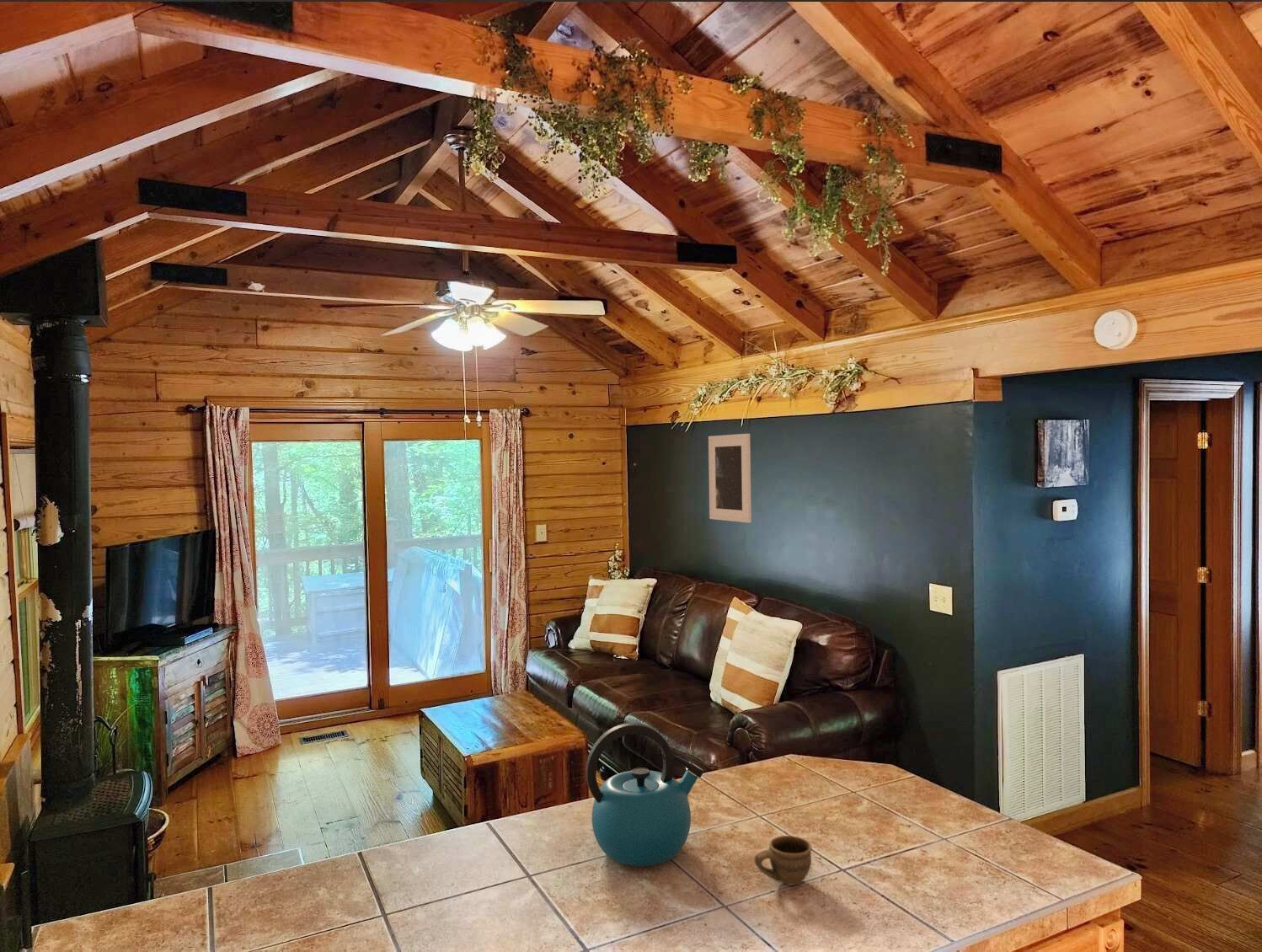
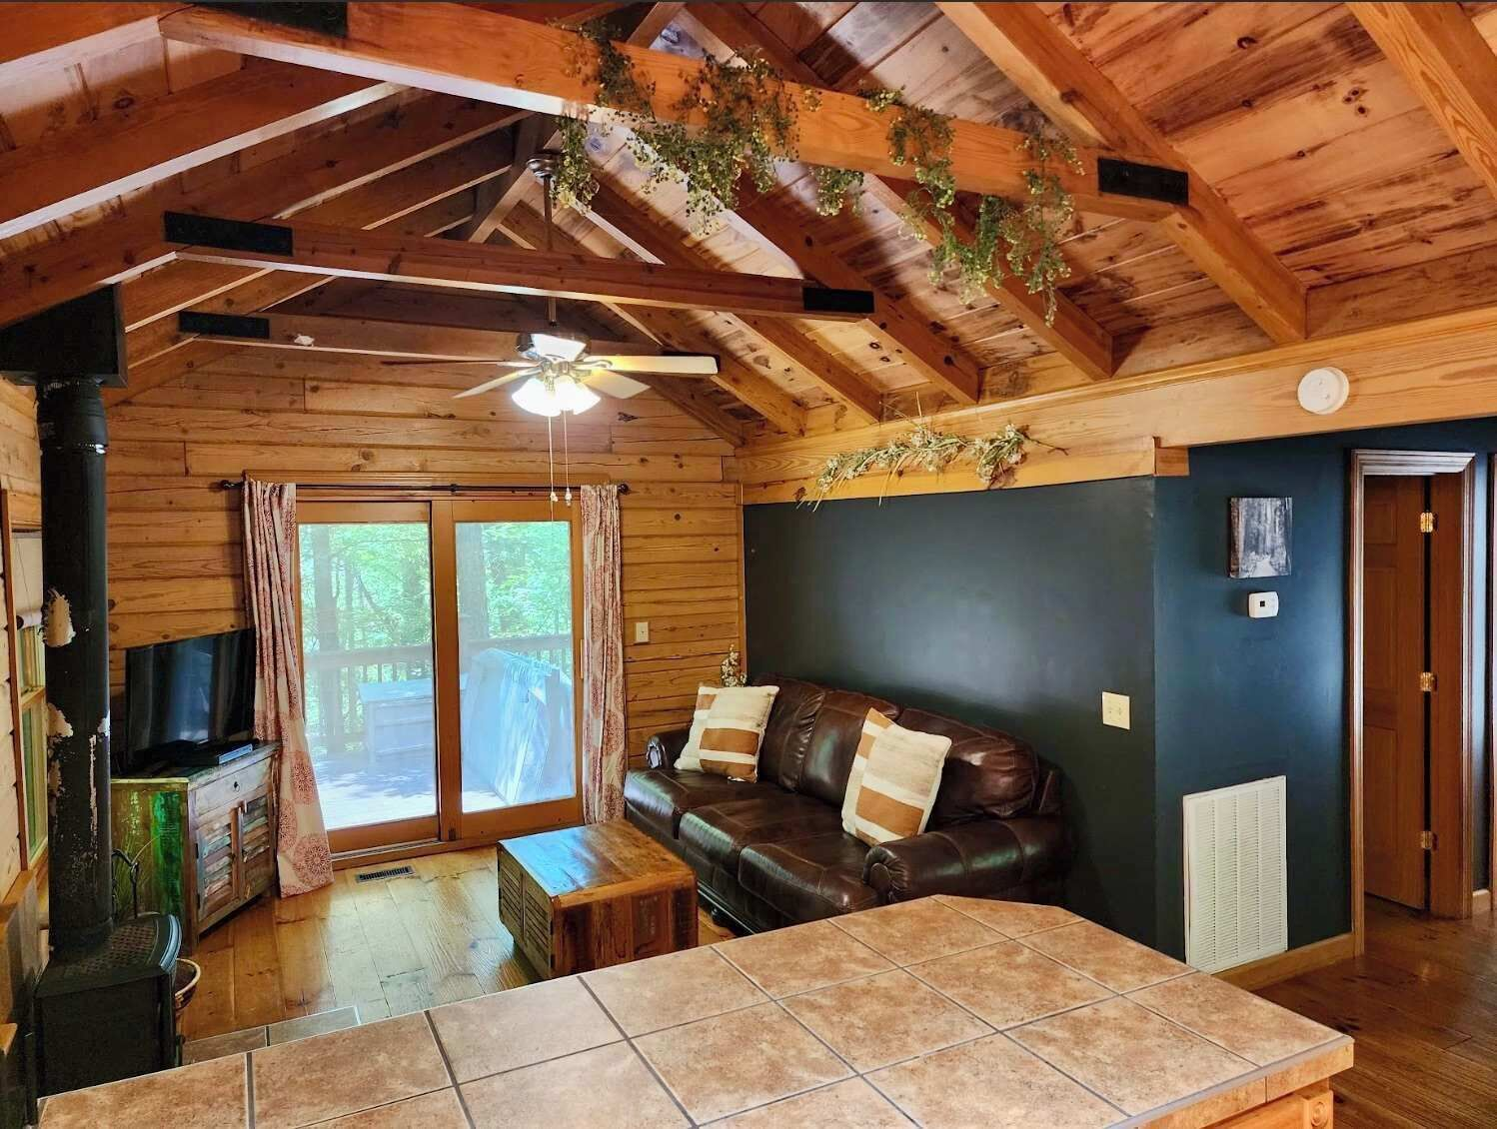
- cup (783, 862)
- kettle (646, 786)
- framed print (729, 478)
